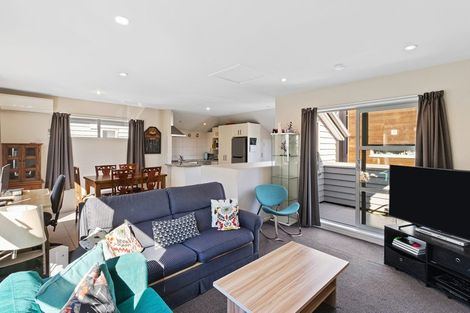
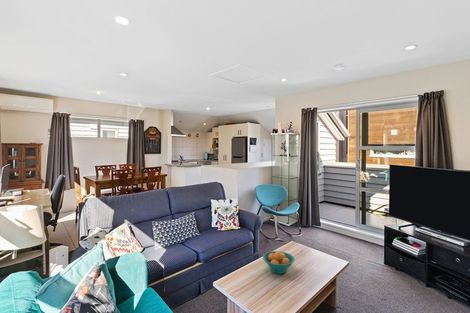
+ fruit bowl (278, 261)
